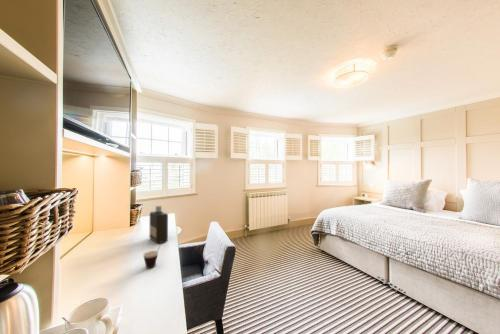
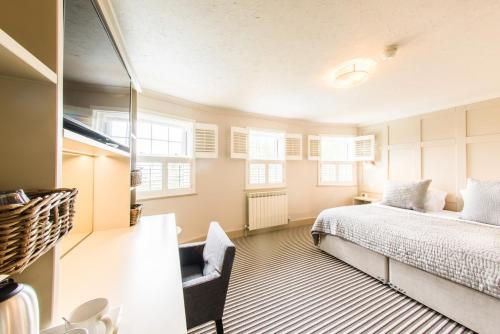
- cup (156, 253)
- bottle (158, 222)
